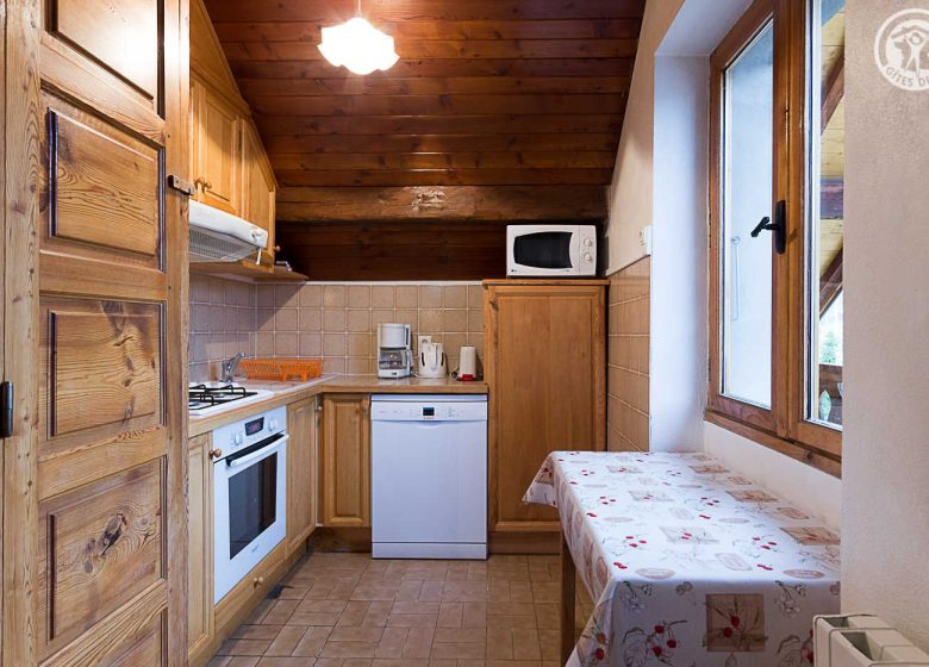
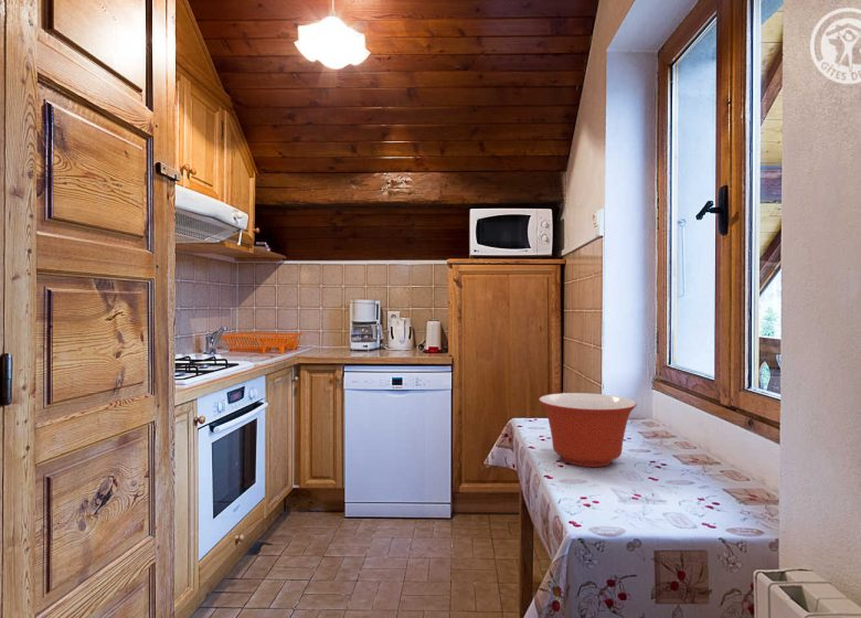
+ mixing bowl (586, 429)
